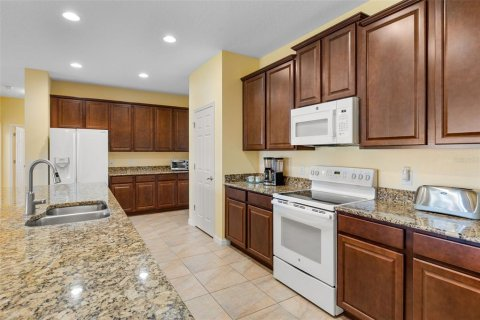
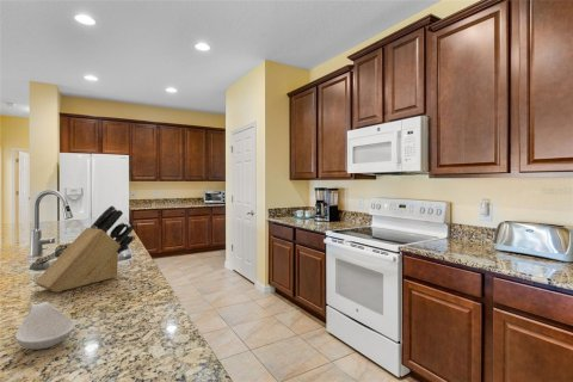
+ spoon rest (42, 322)
+ knife block (91, 244)
